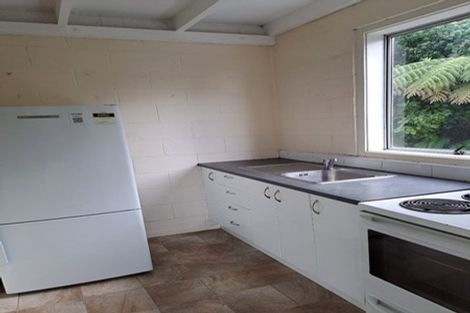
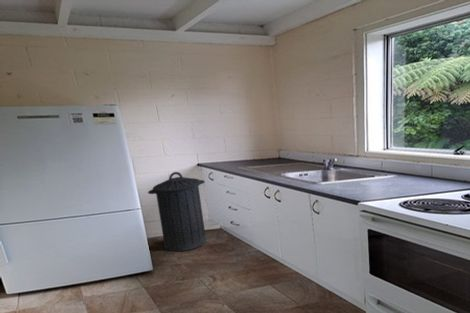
+ trash can (180, 208)
